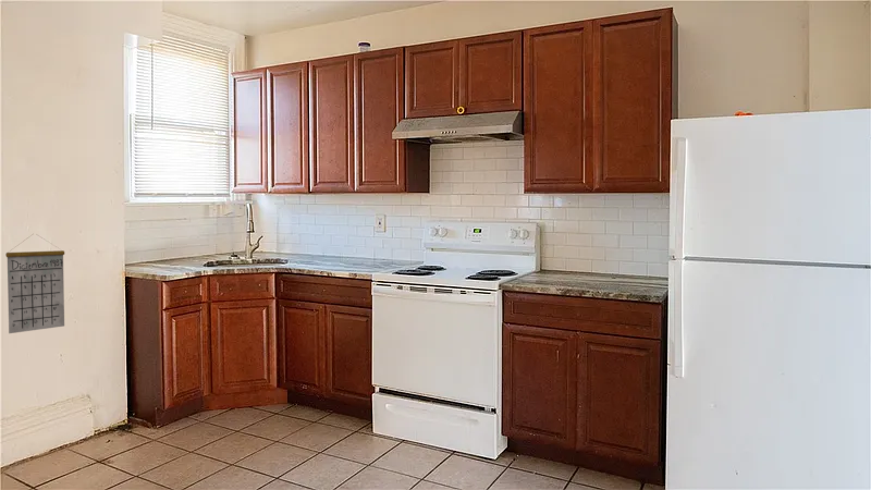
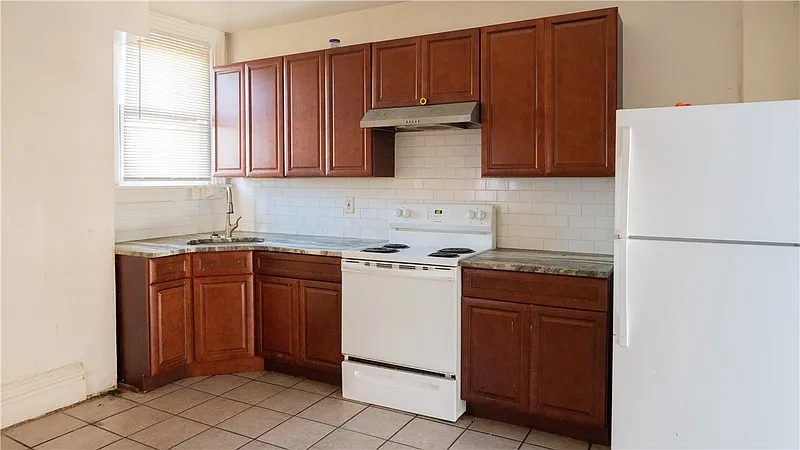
- calendar (36, 281)
